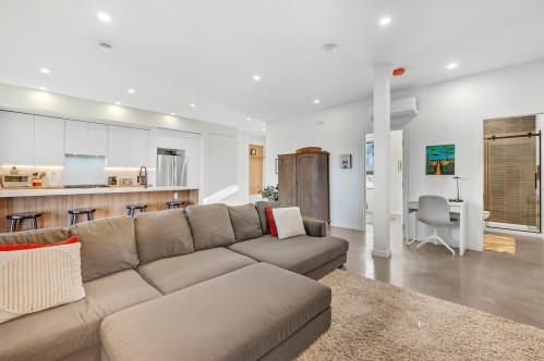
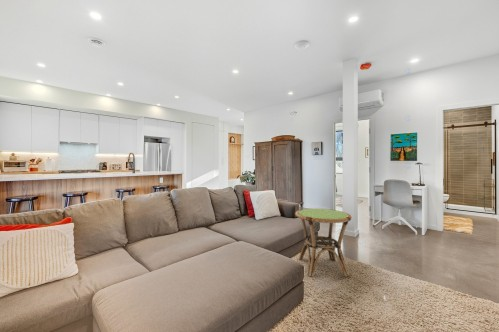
+ side table (322, 240)
